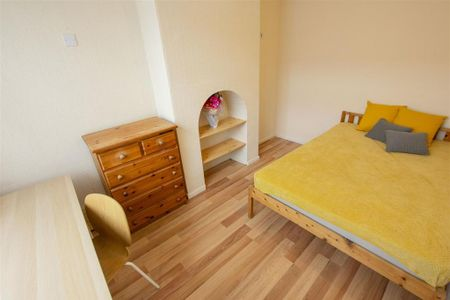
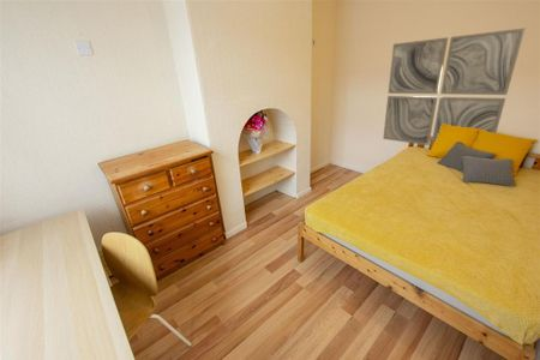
+ wall art (437, 97)
